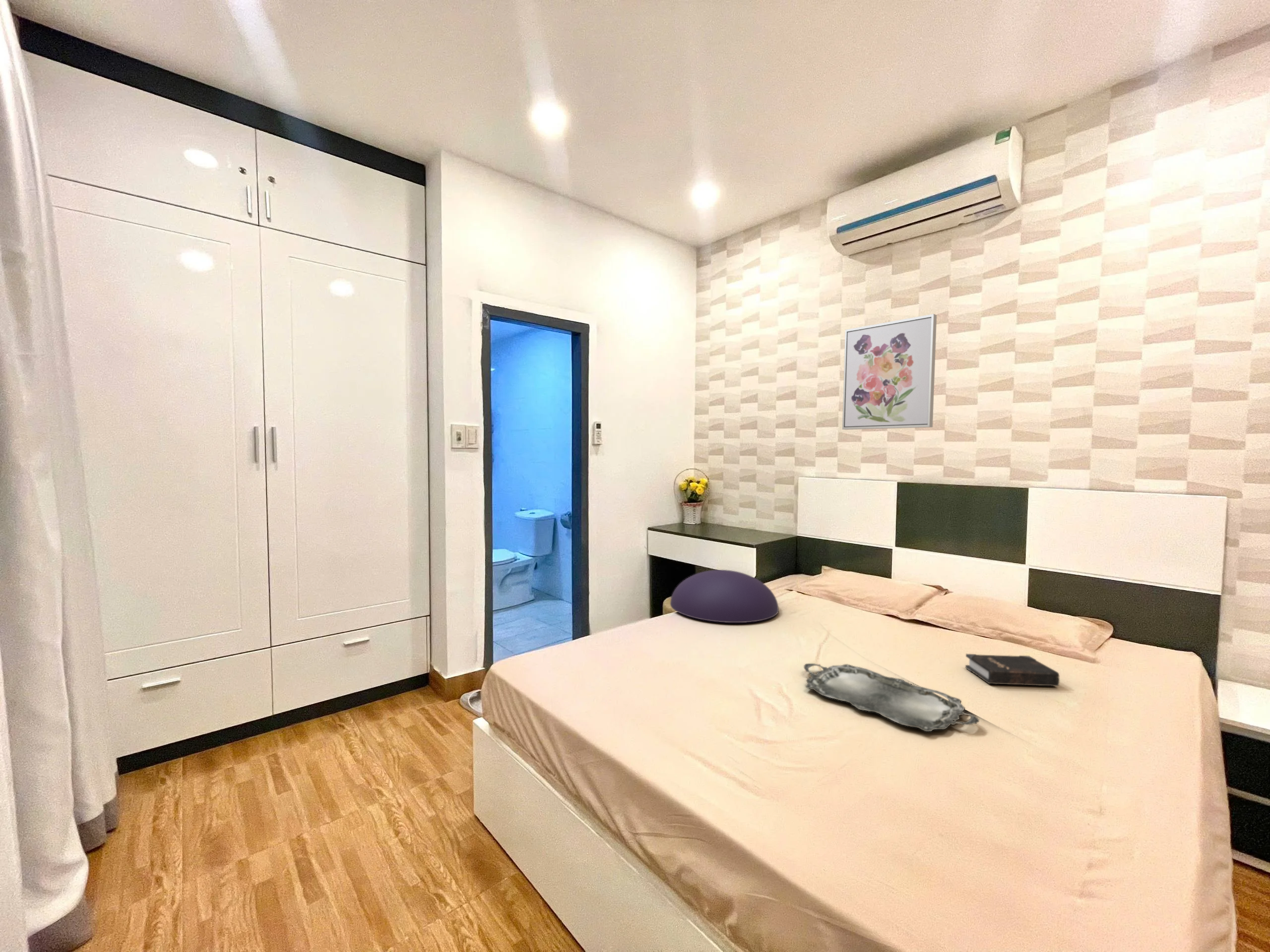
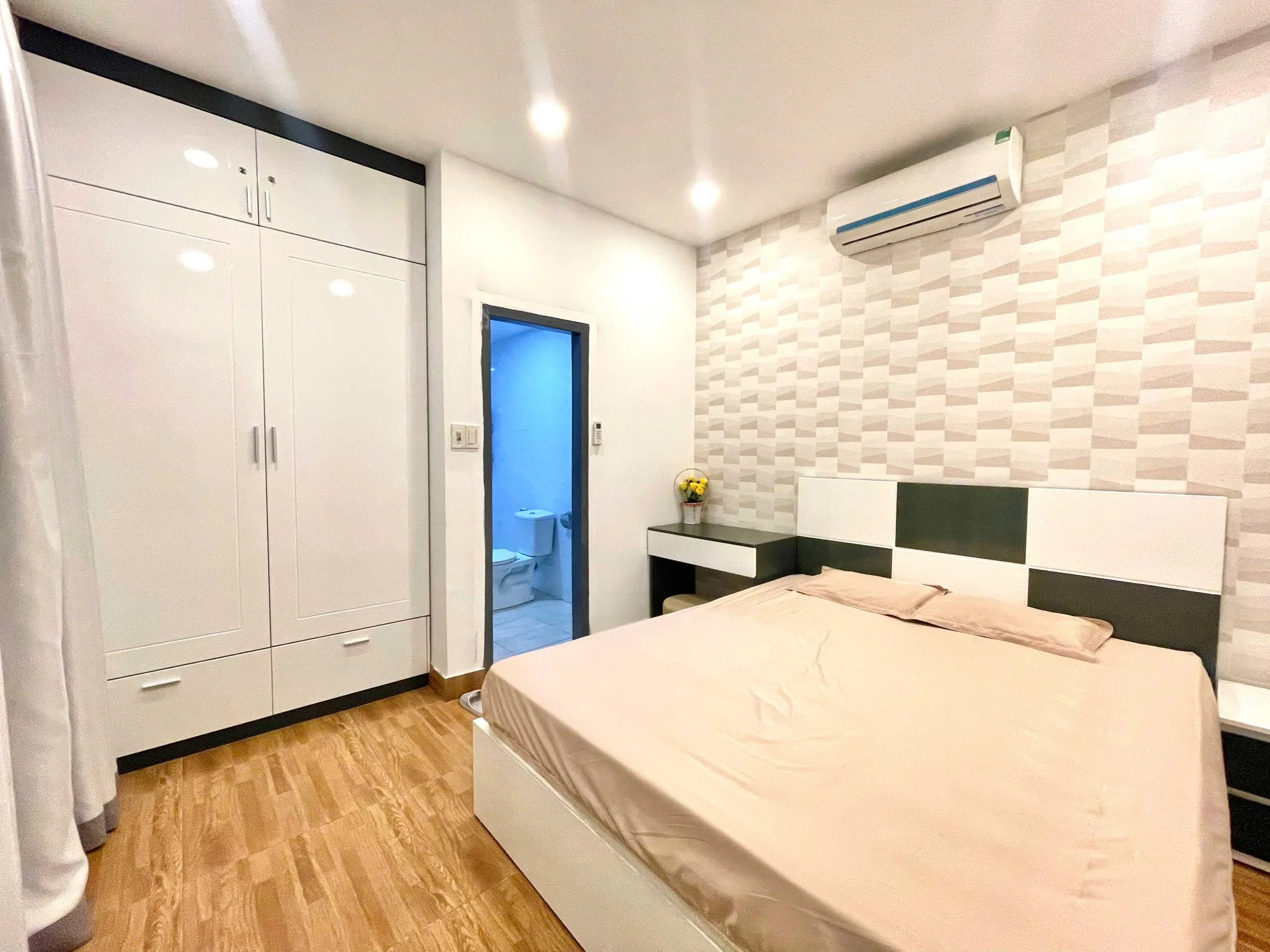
- hardback book (1010, 670)
- wall art (886, 376)
- cushion (724, 590)
- serving tray (881, 693)
